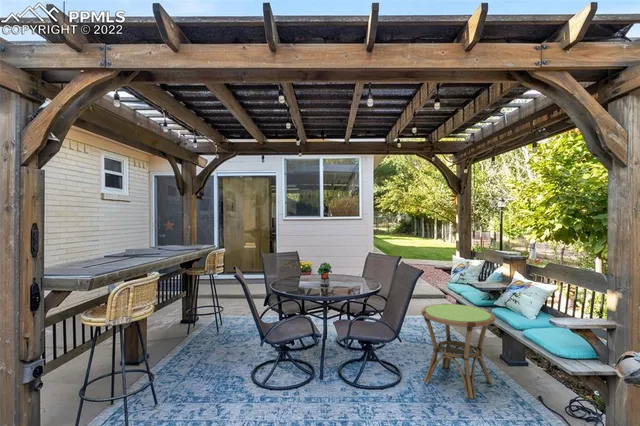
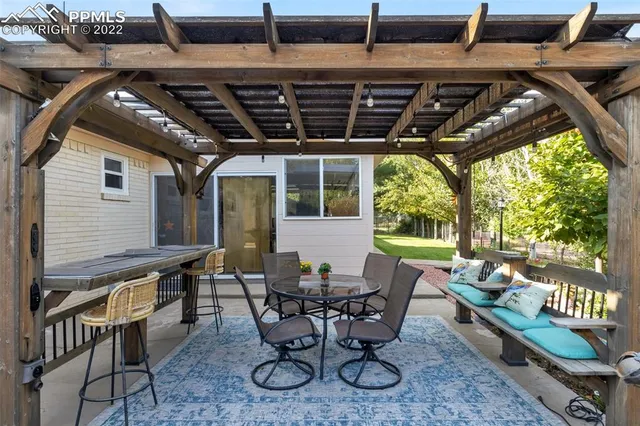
- side table (457, 346)
